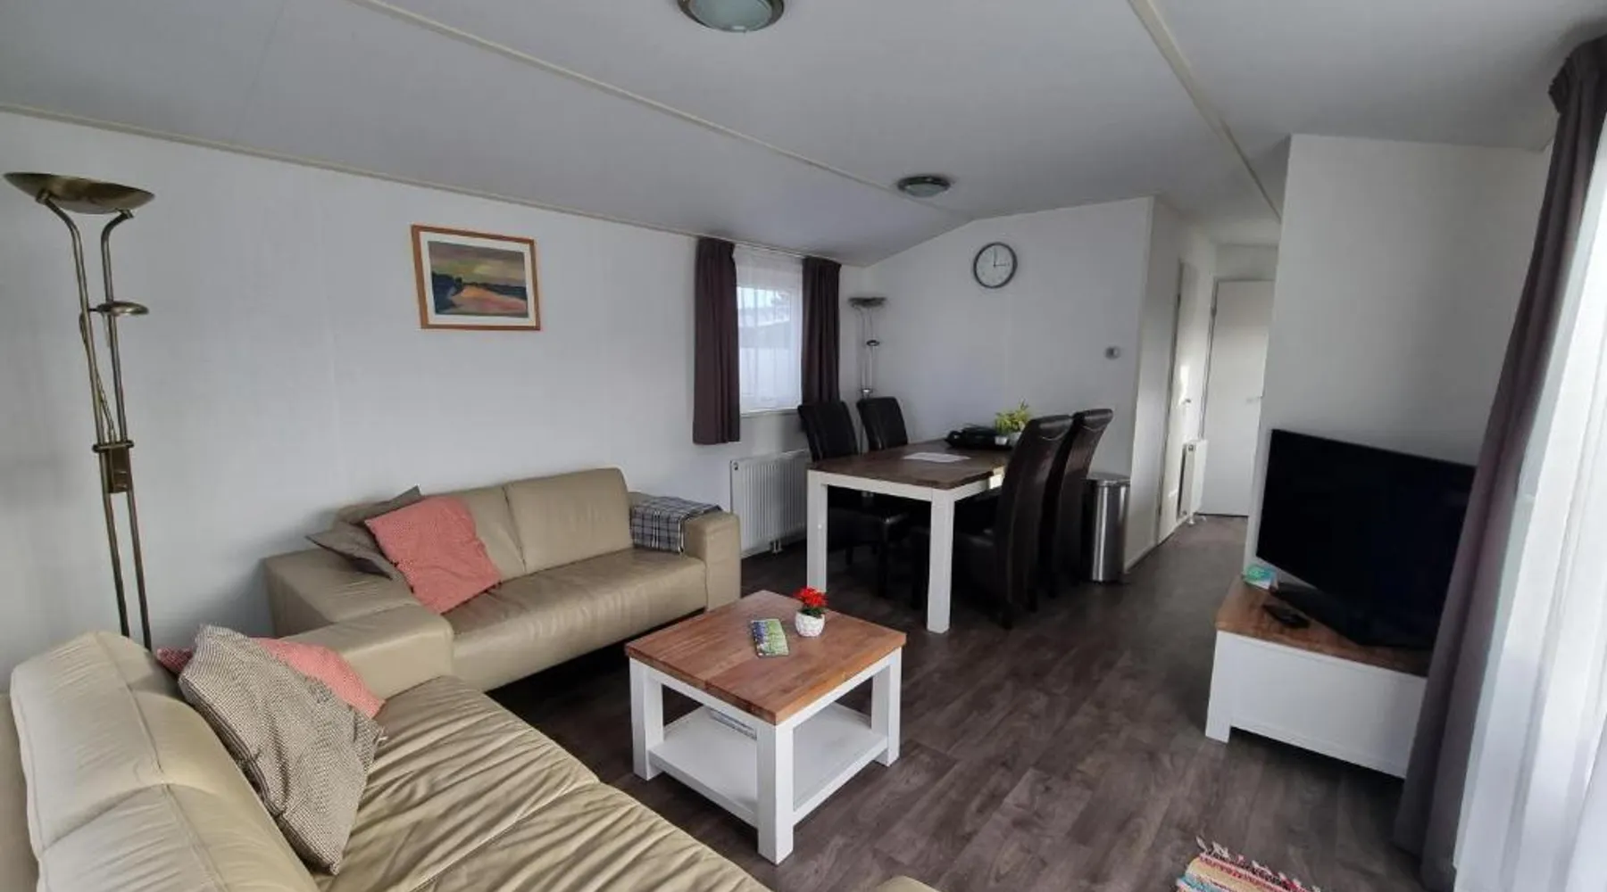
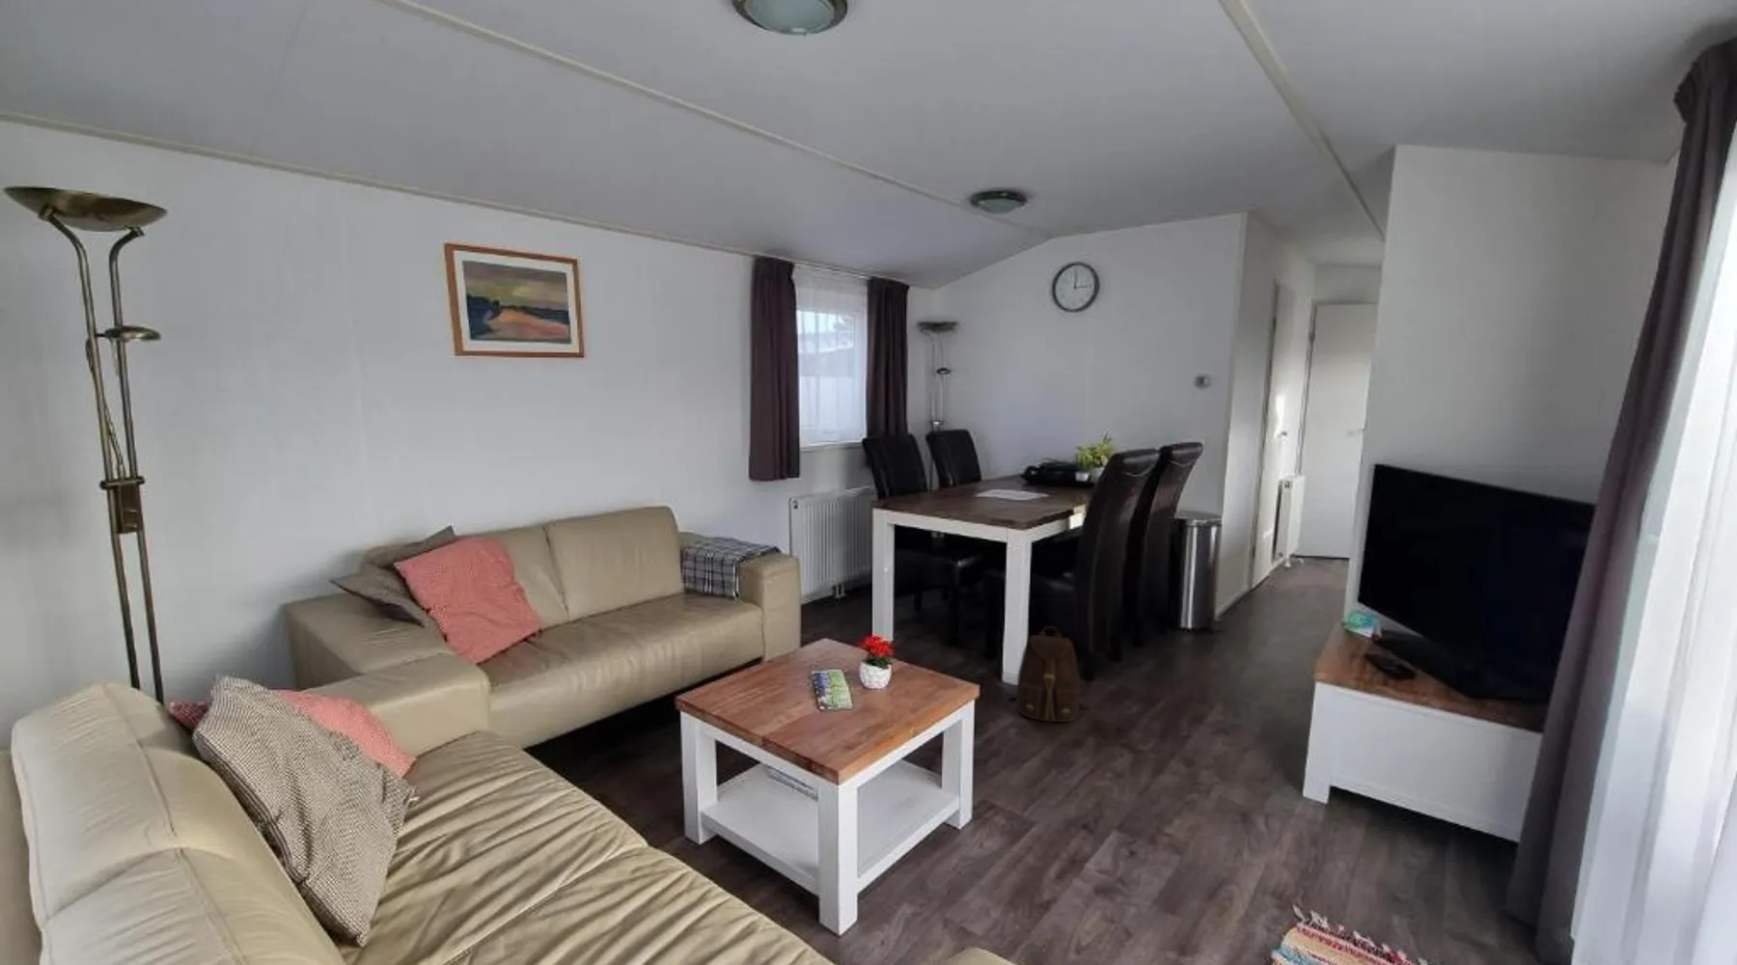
+ backpack (1049, 670)
